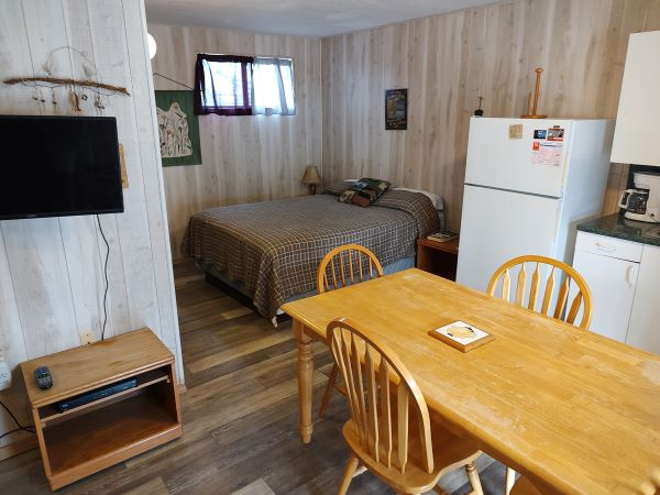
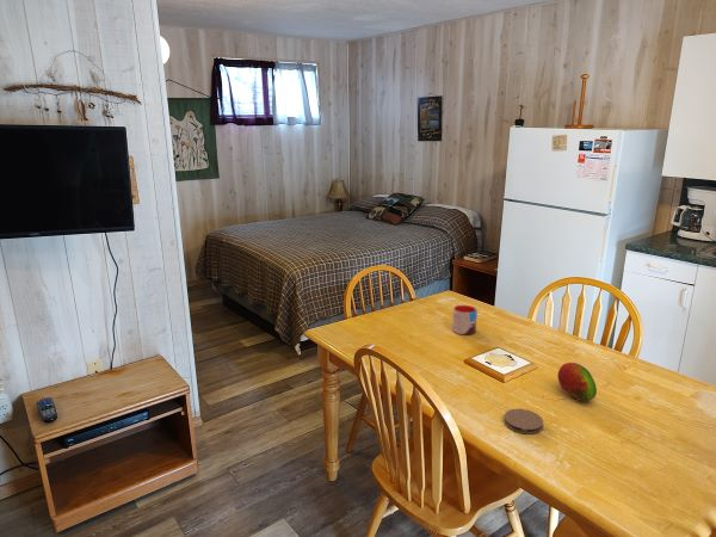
+ fruit (578, 381)
+ coaster (523, 420)
+ mug (463, 317)
